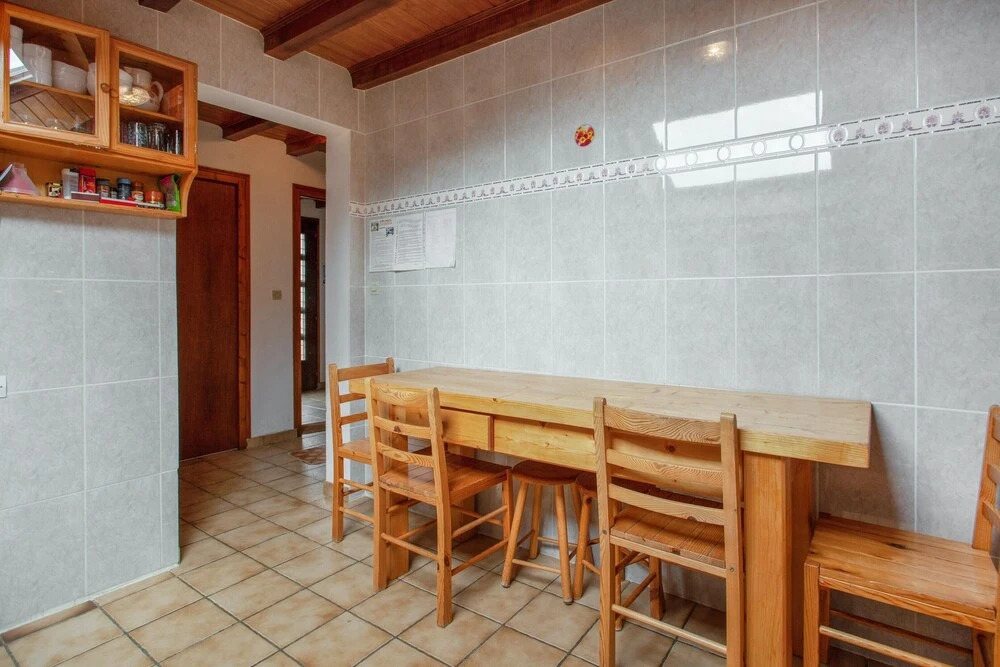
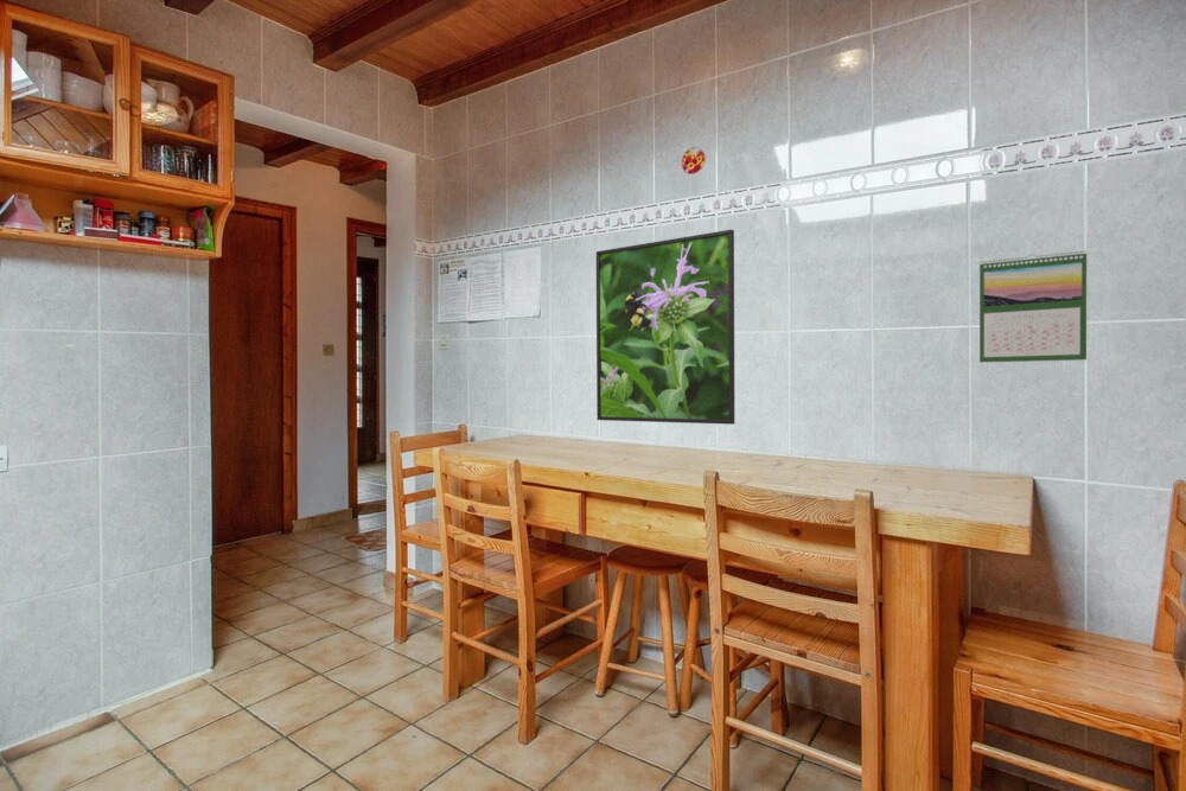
+ calendar (1031, 307)
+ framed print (661, 331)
